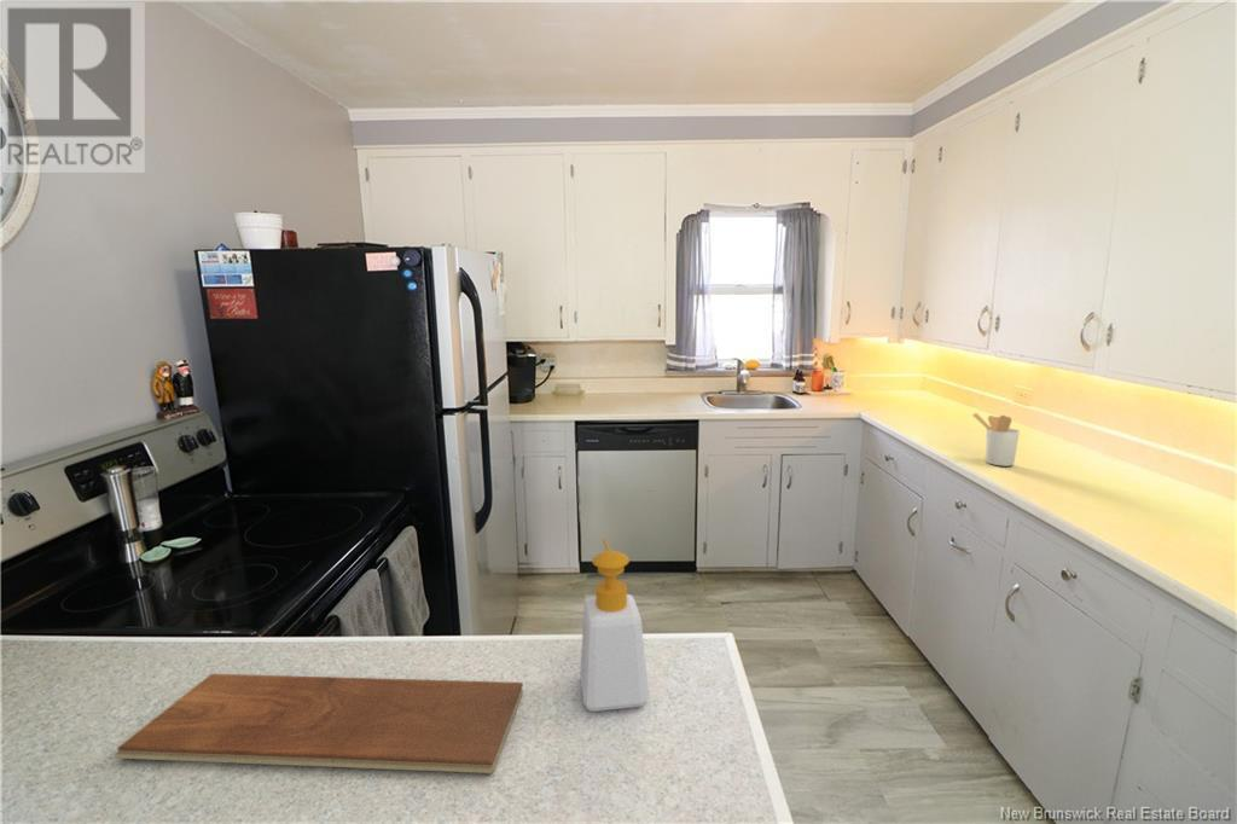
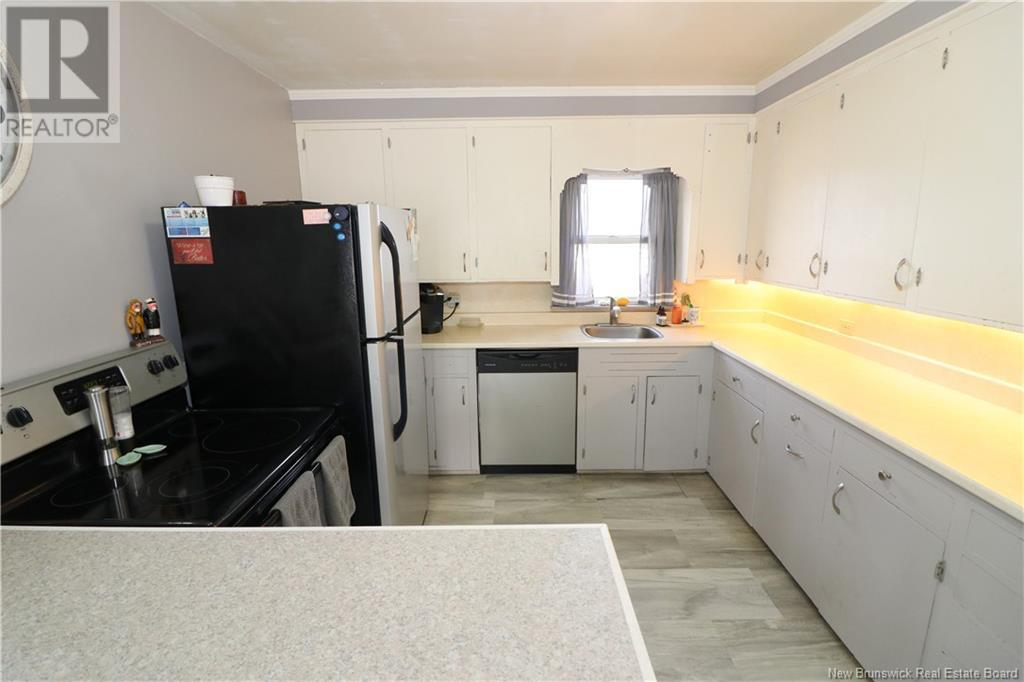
- soap bottle (610, 615)
- chopping board (335, 718)
- utensil holder (993, 437)
